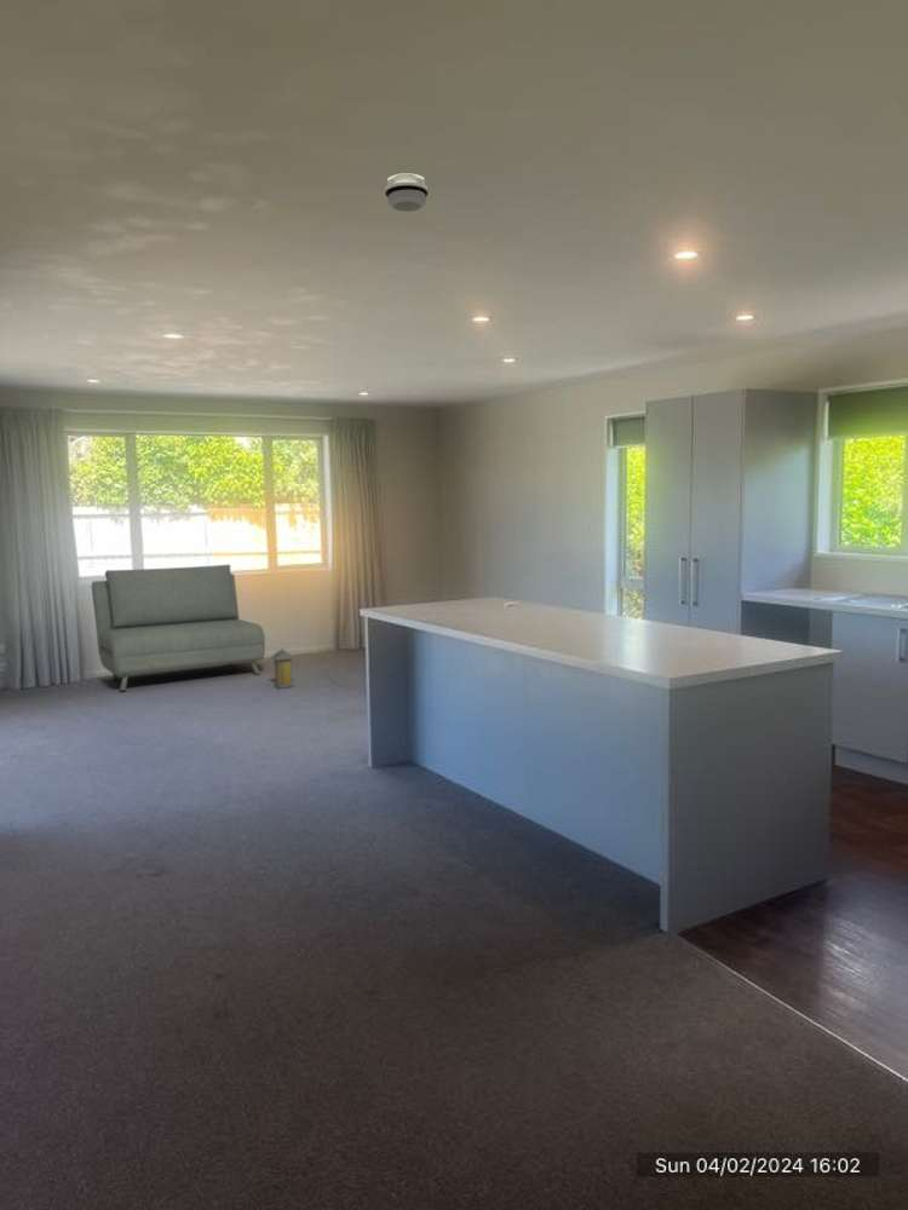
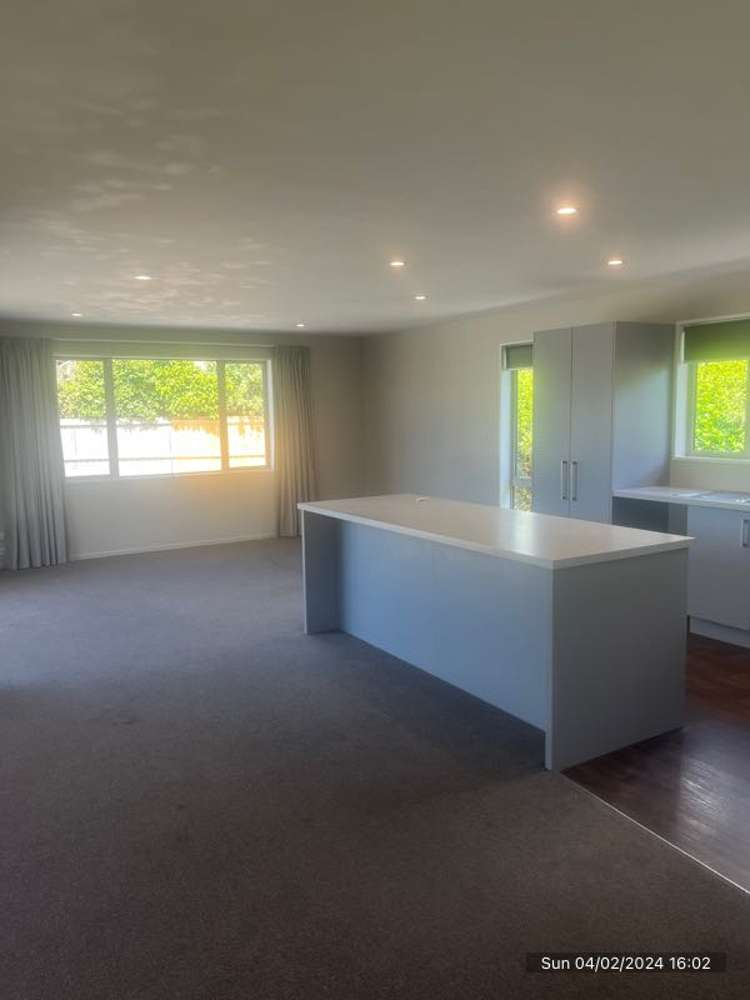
- smoke detector (406, 192)
- sofa (178, 622)
- lantern (282, 667)
